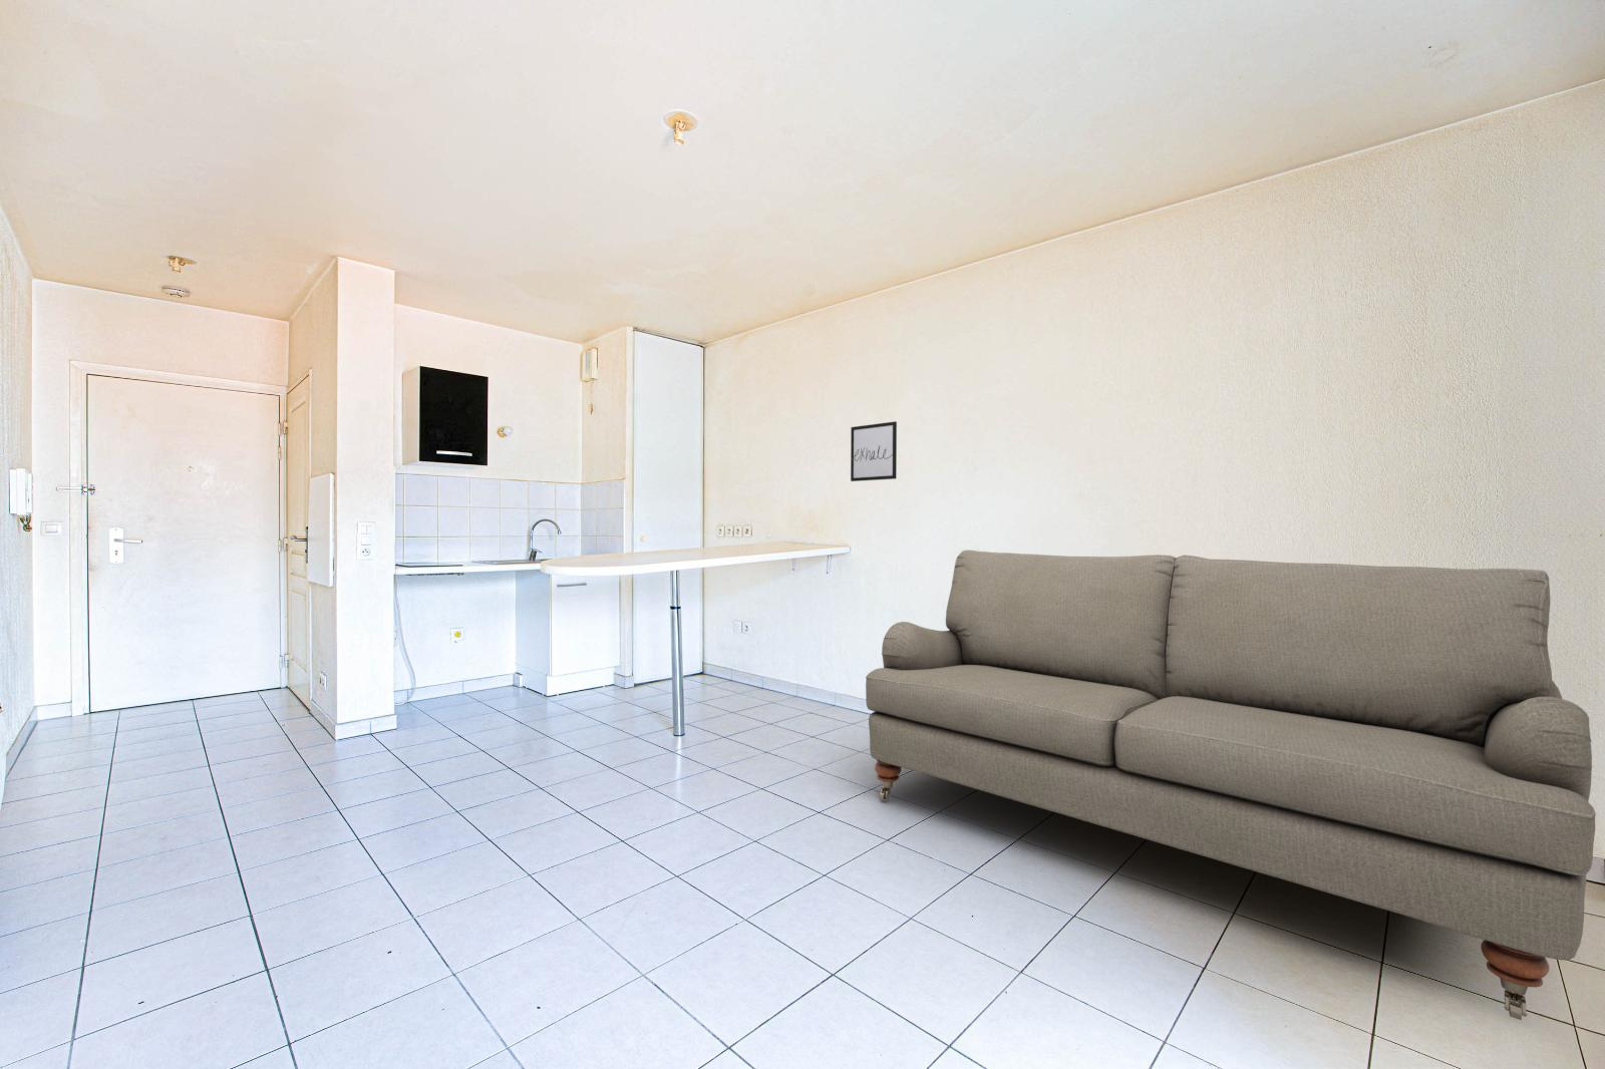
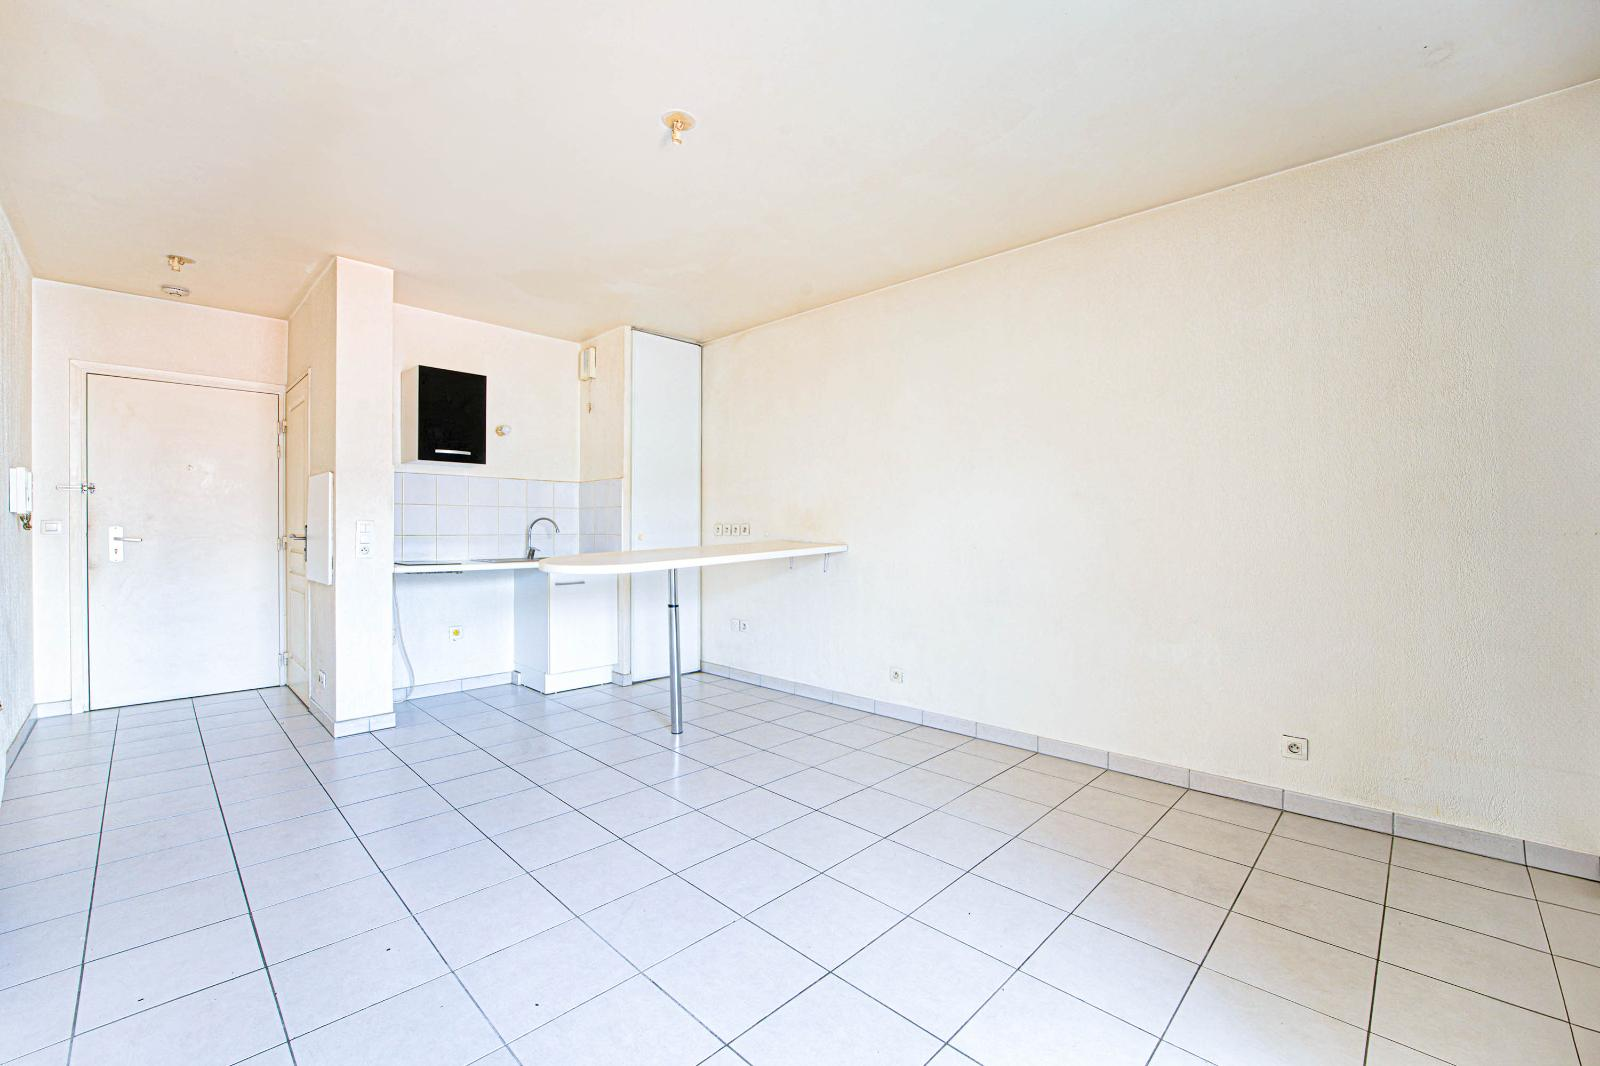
- wall art (872, 452)
- sofa (1156, 694)
